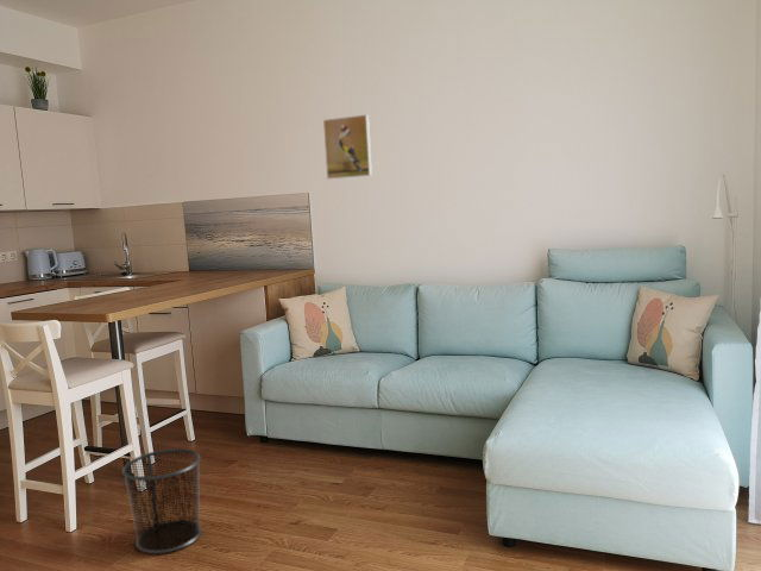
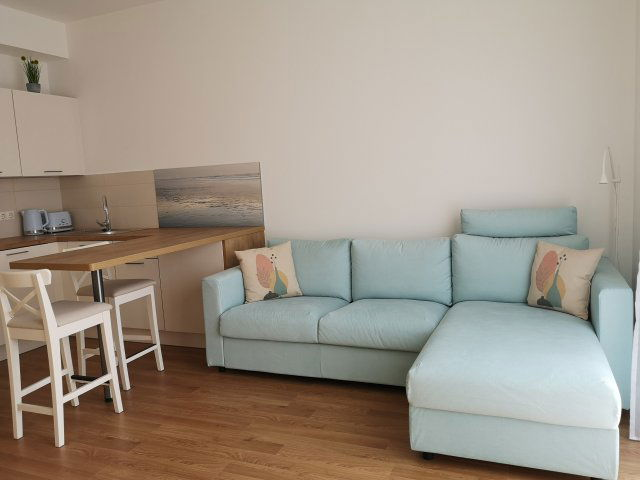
- waste bin (165, 500)
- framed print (347, 148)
